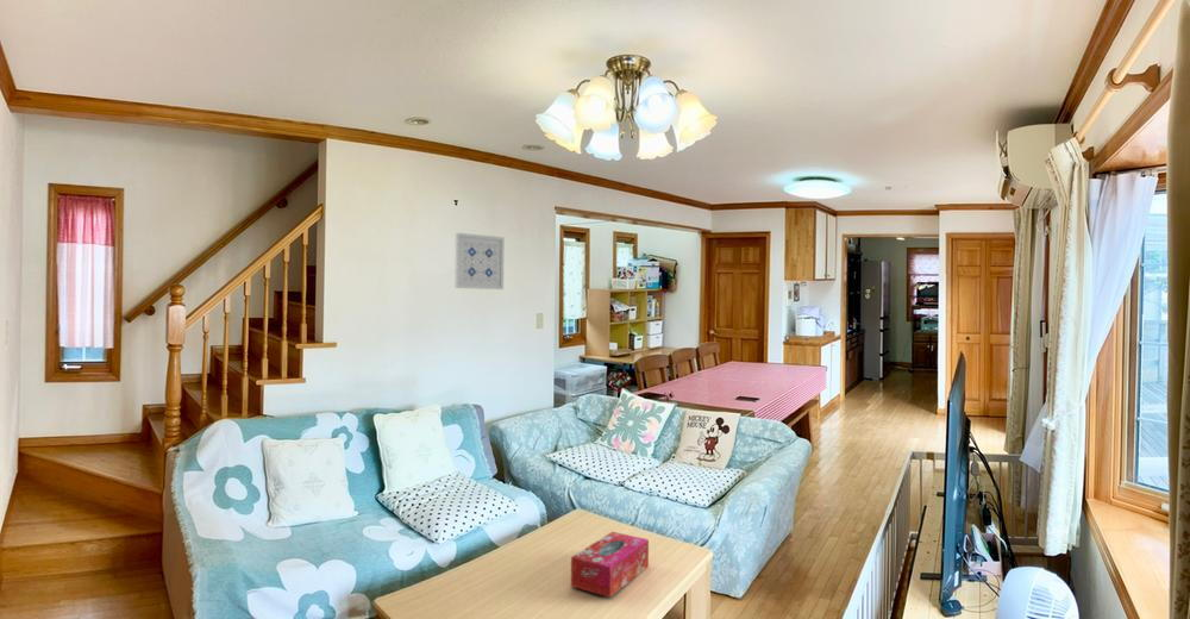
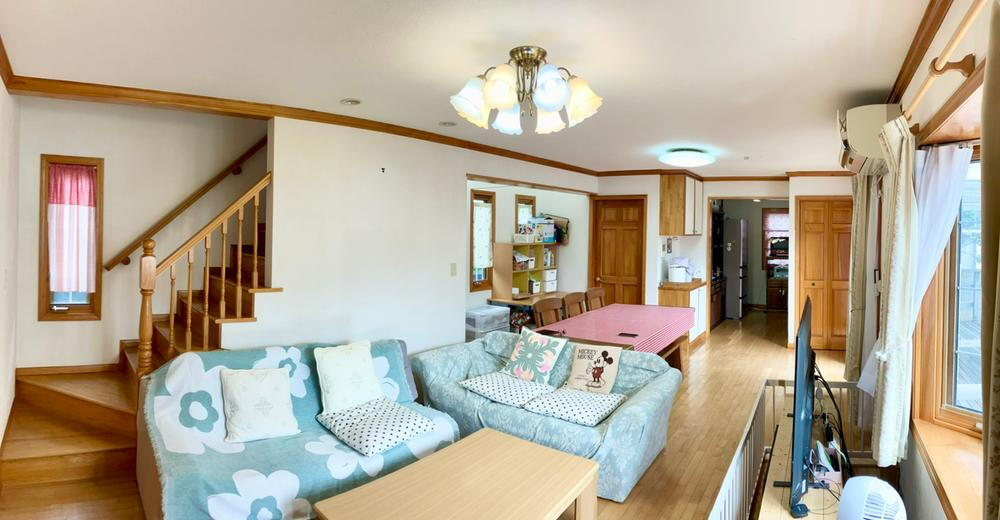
- tissue box (610, 562)
- wall art (480, 262)
